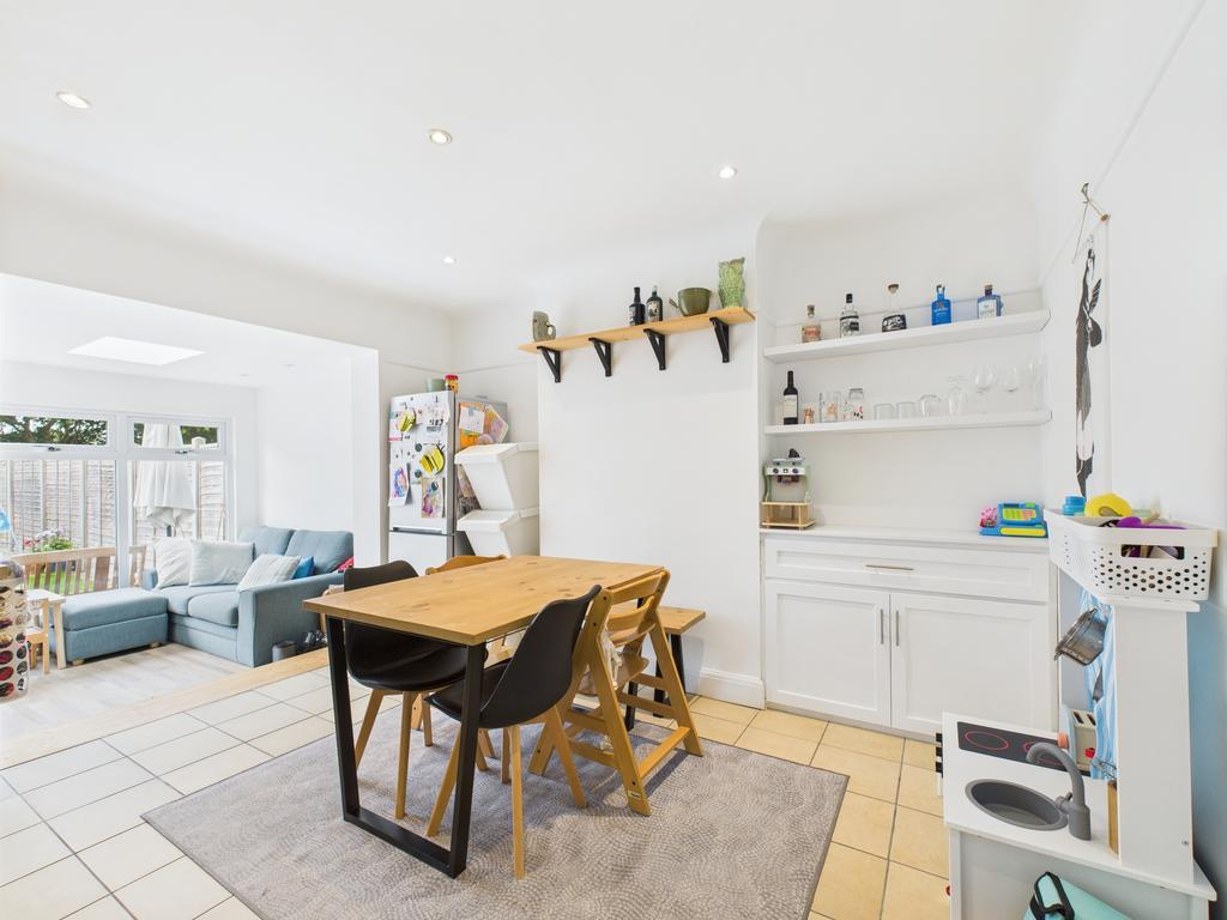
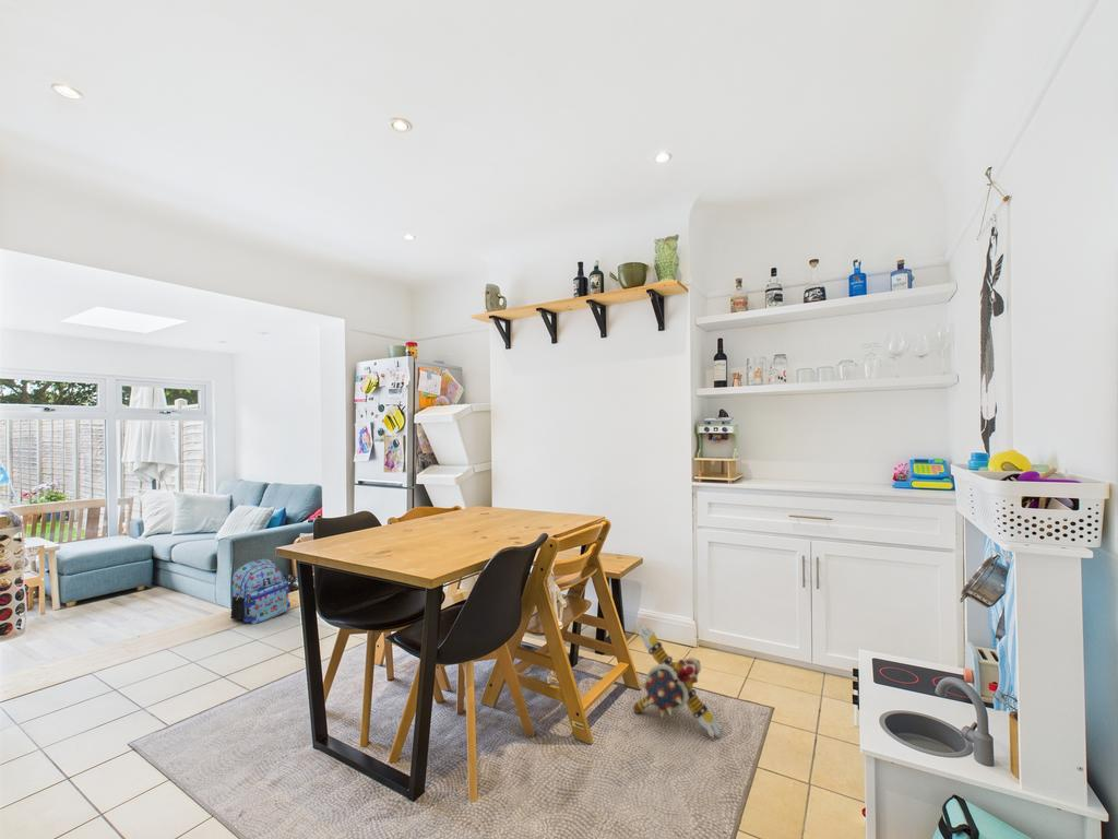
+ plush toy (671, 674)
+ backpack (261, 588)
